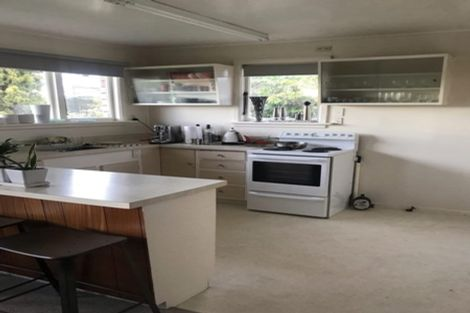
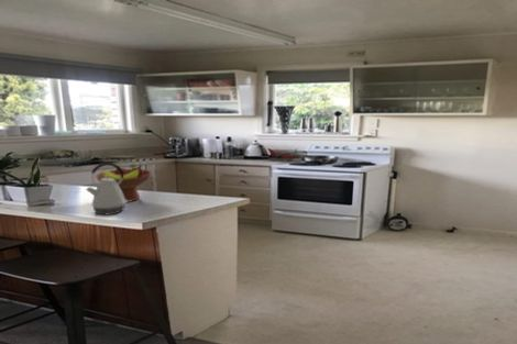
+ kettle (106, 187)
+ fruit bowl (124, 181)
